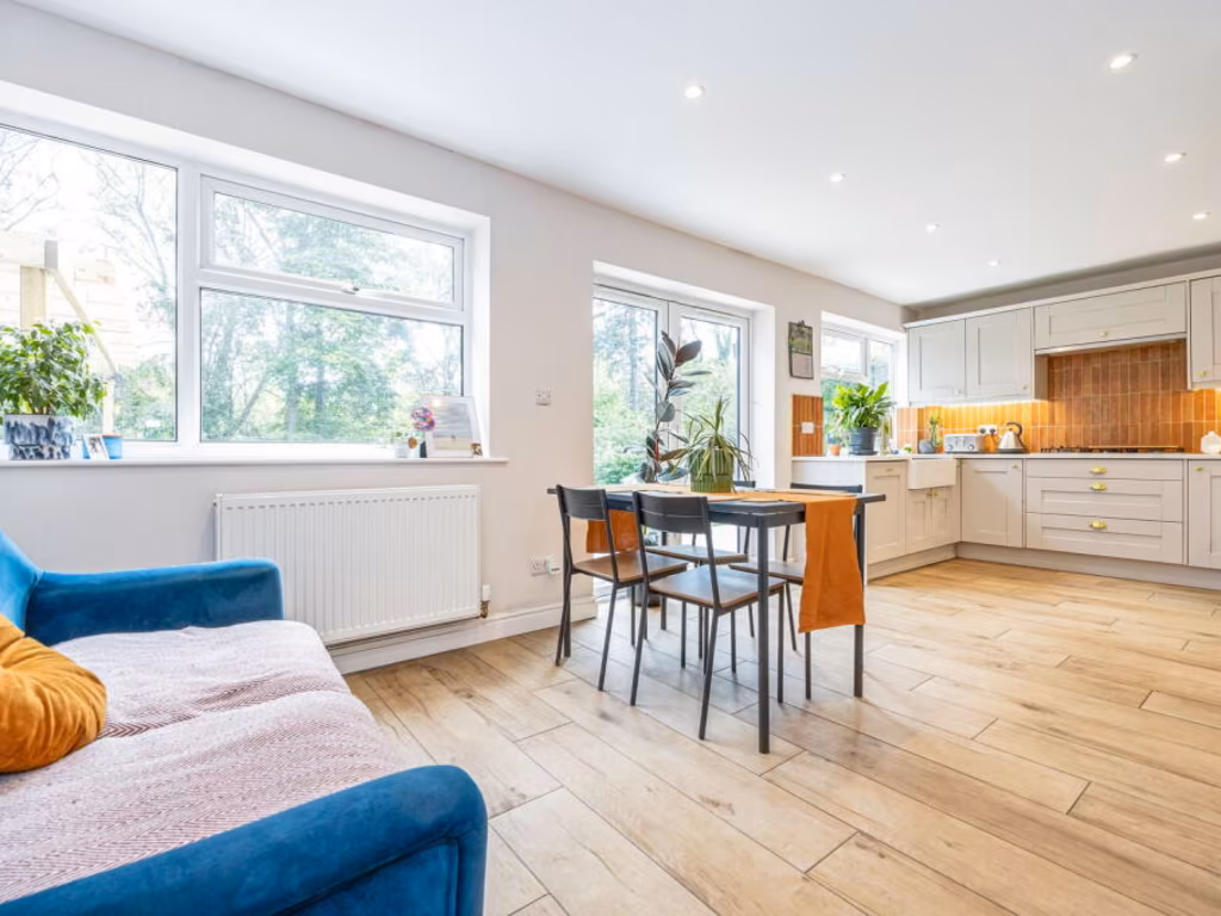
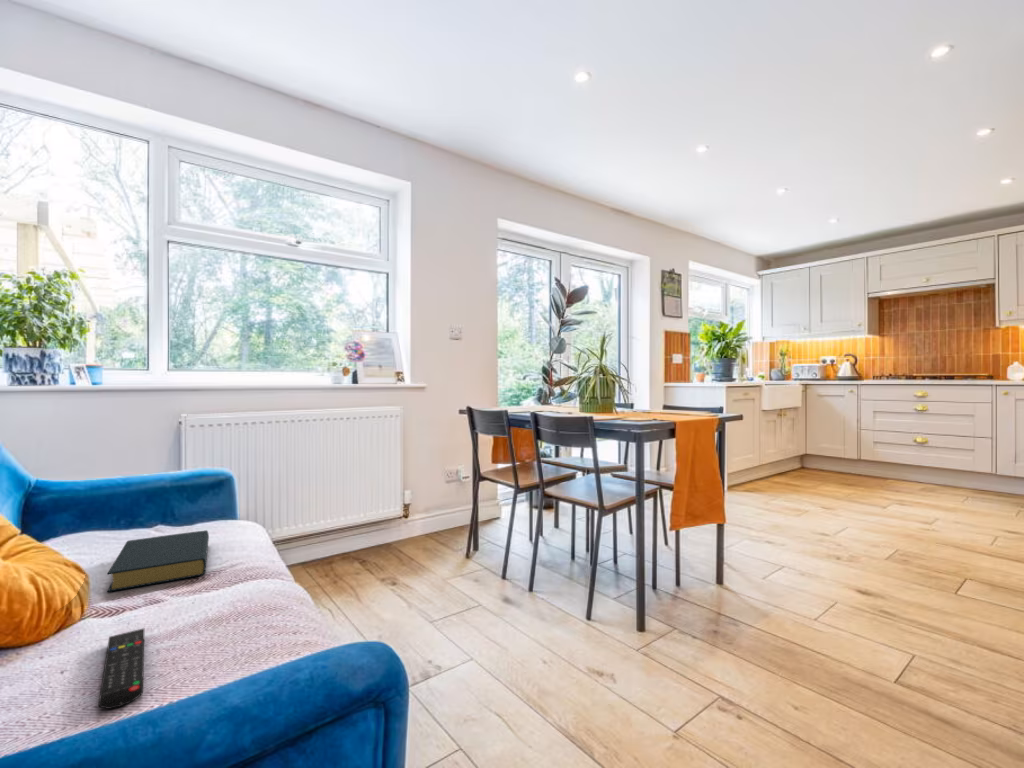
+ hardback book (164, 556)
+ remote control (124, 665)
